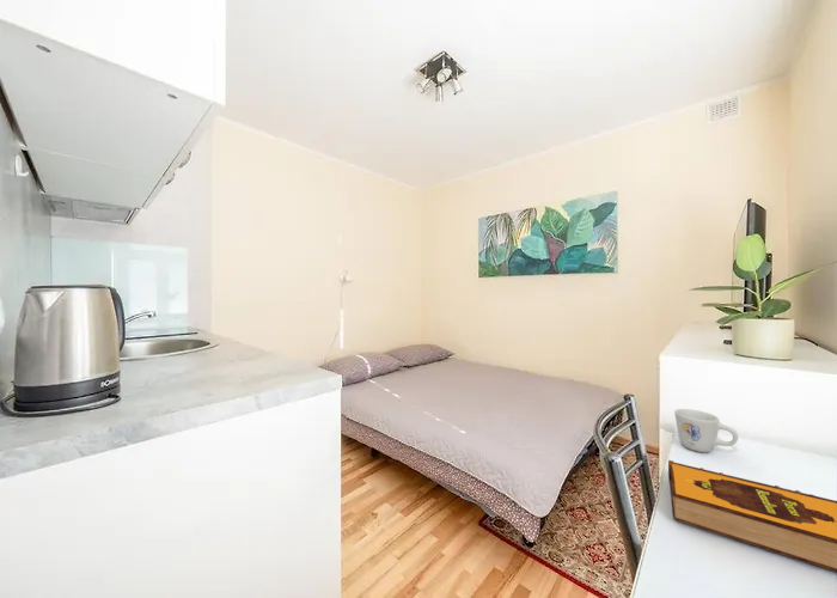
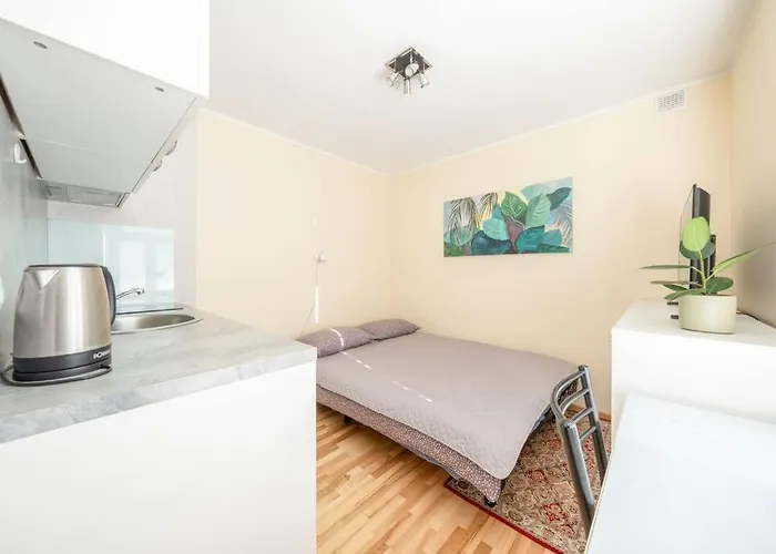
- mug (704, 433)
- hardback book (756, 508)
